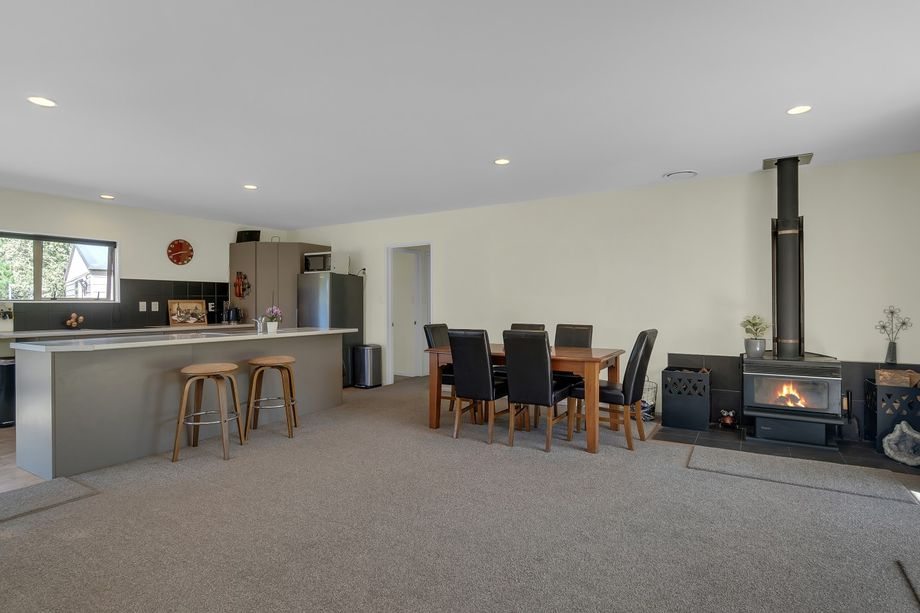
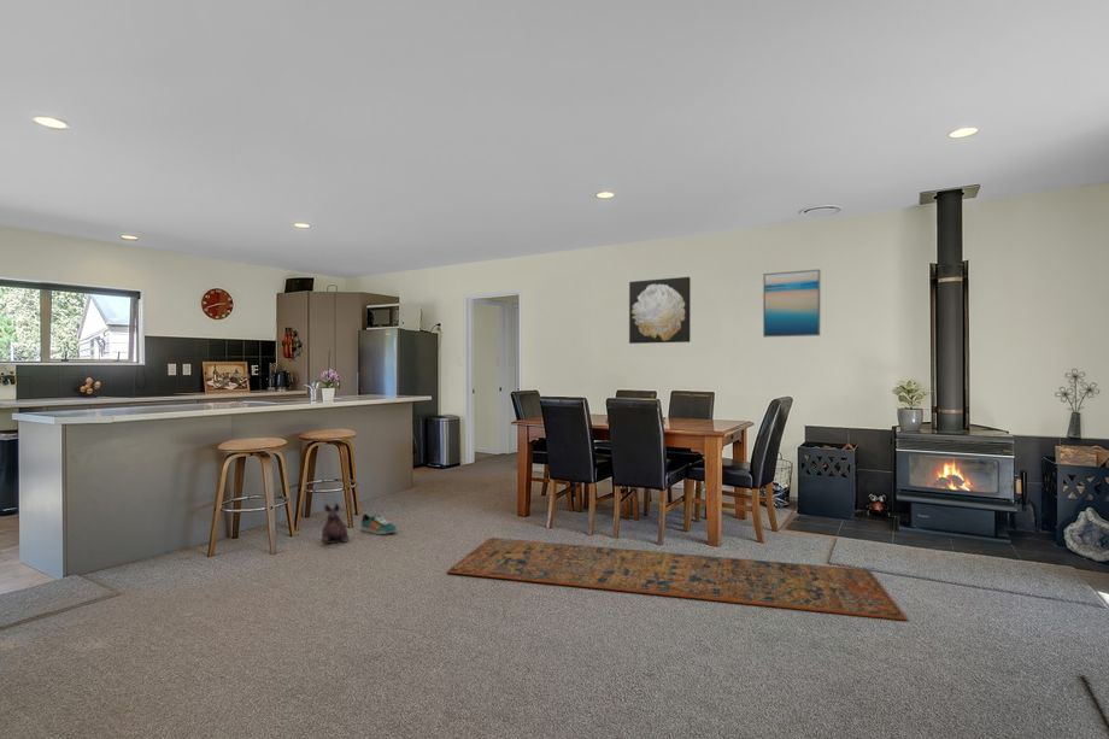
+ plush toy (333, 521)
+ sneaker (377, 523)
+ wall art (658, 311)
+ rug (658, 570)
+ wall art (791, 304)
